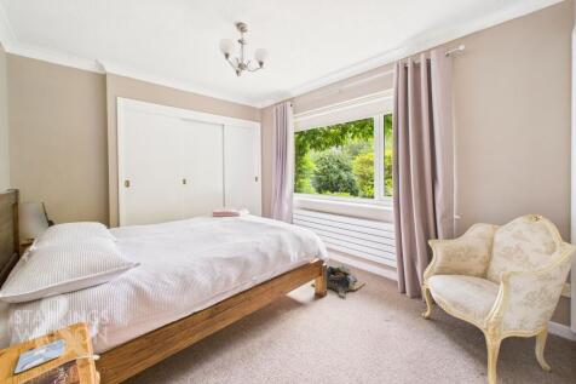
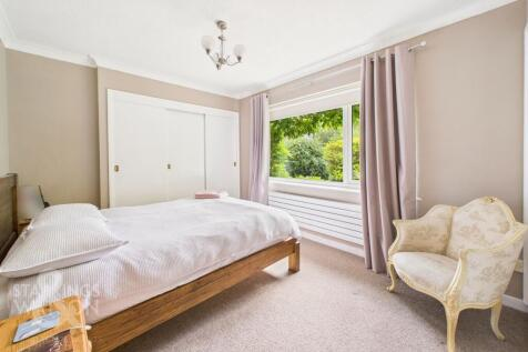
- bag (338, 276)
